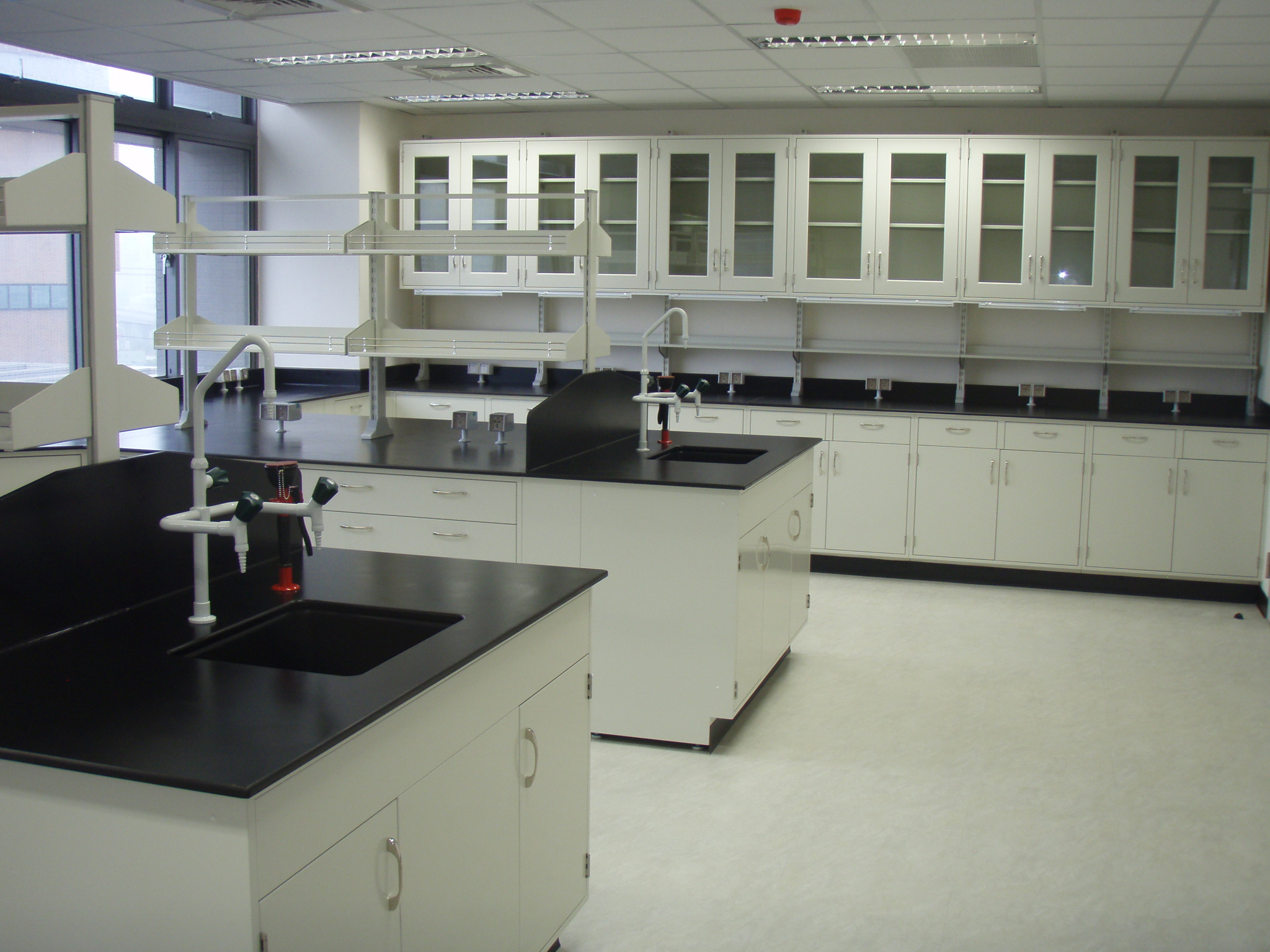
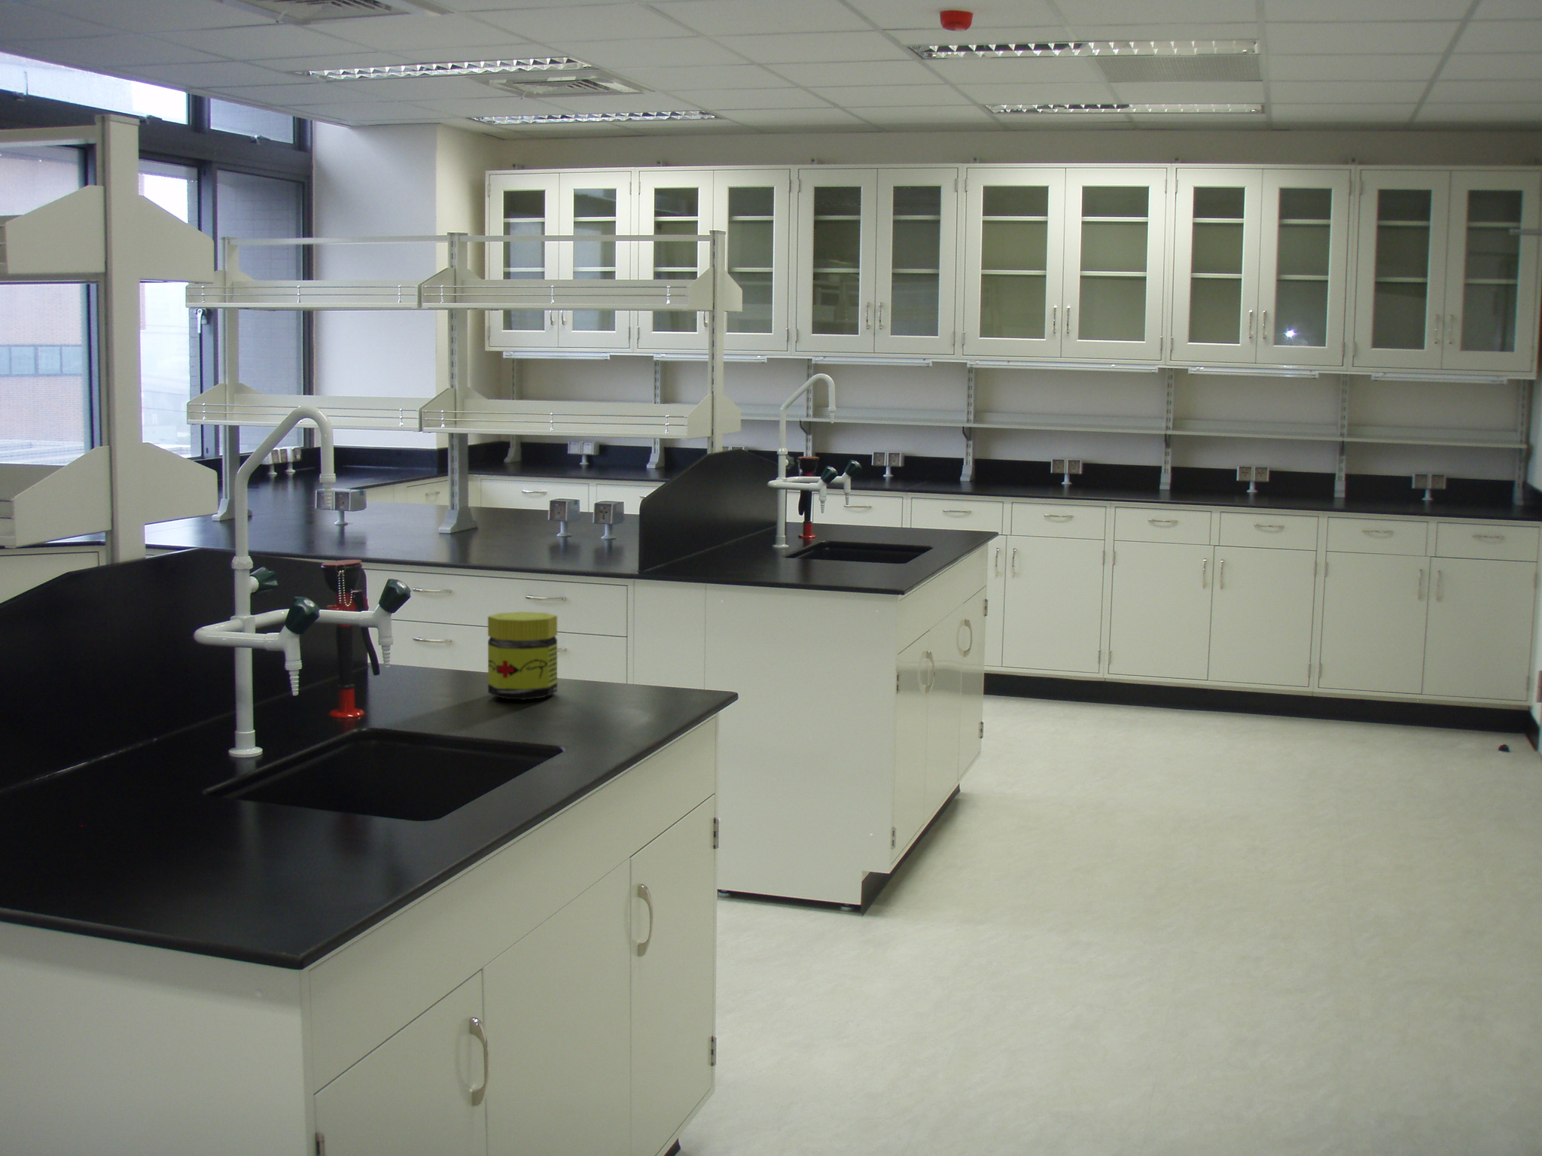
+ jar (522, 656)
